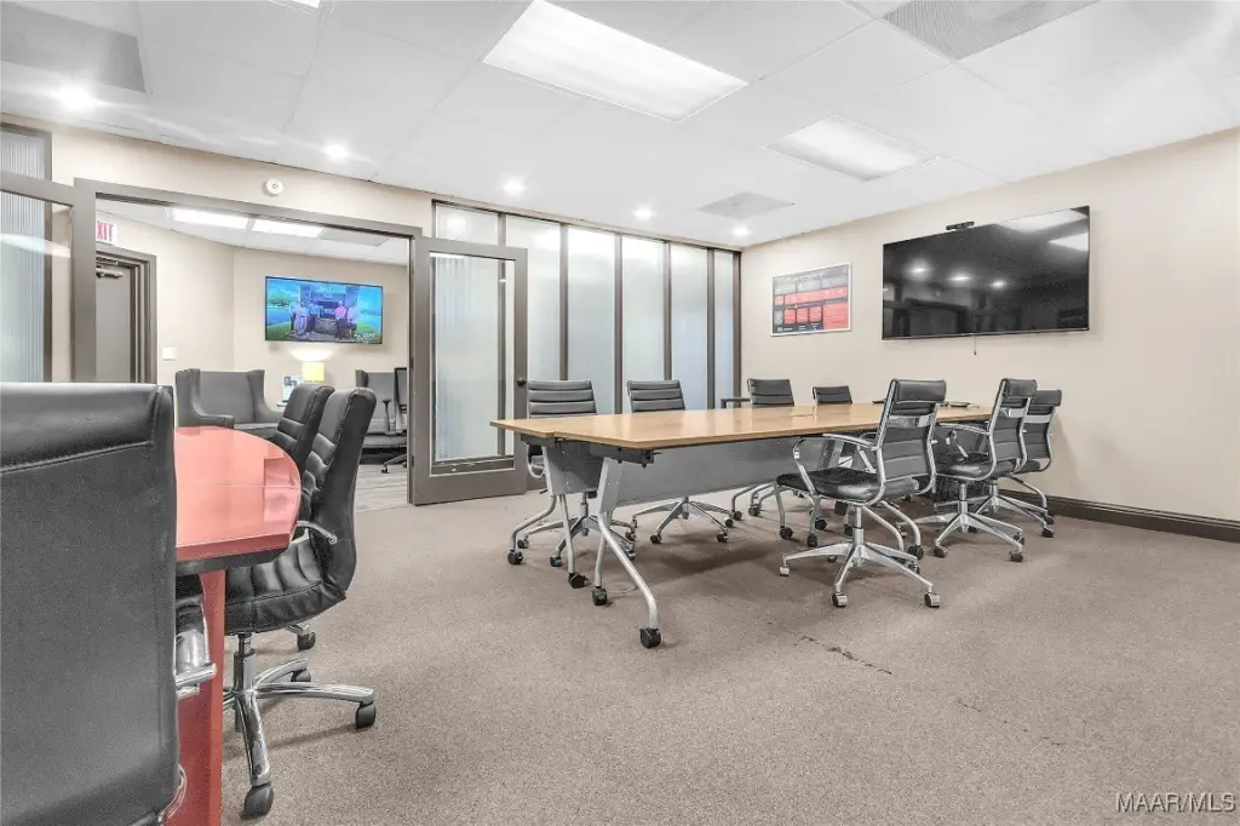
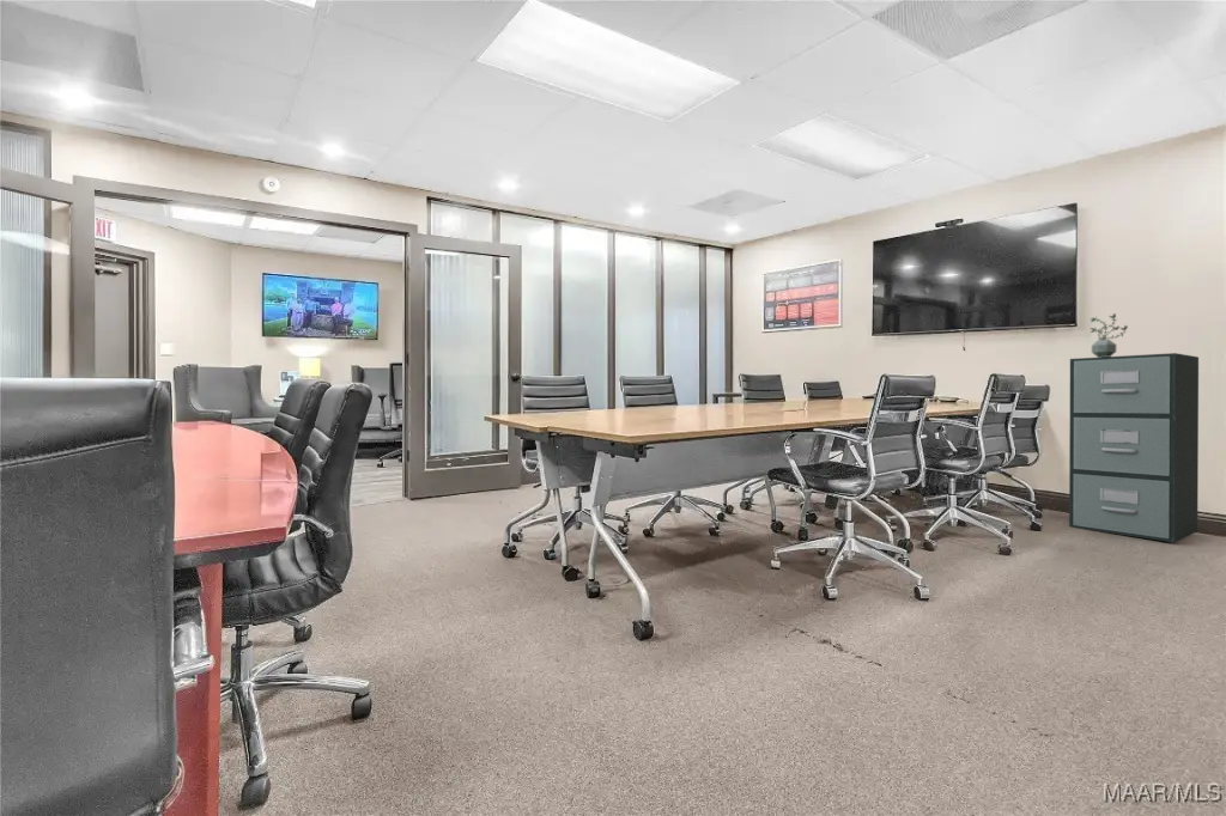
+ potted plant (1106, 334)
+ filing cabinet (1131, 443)
